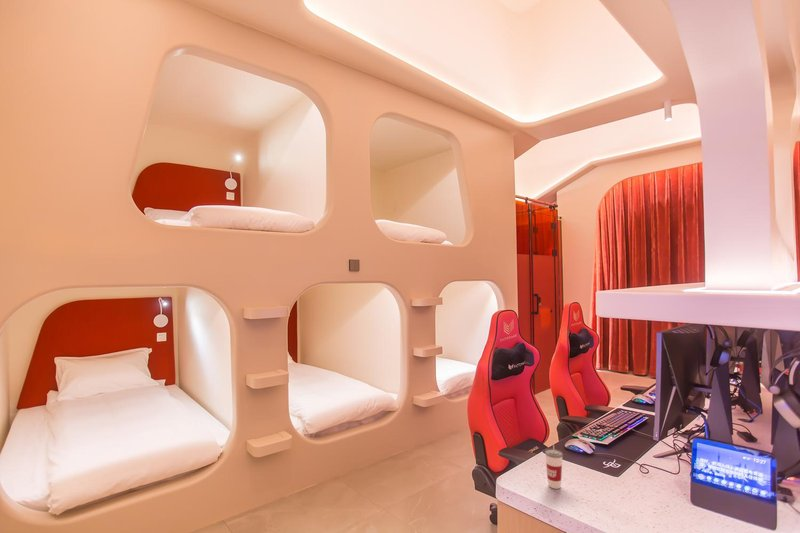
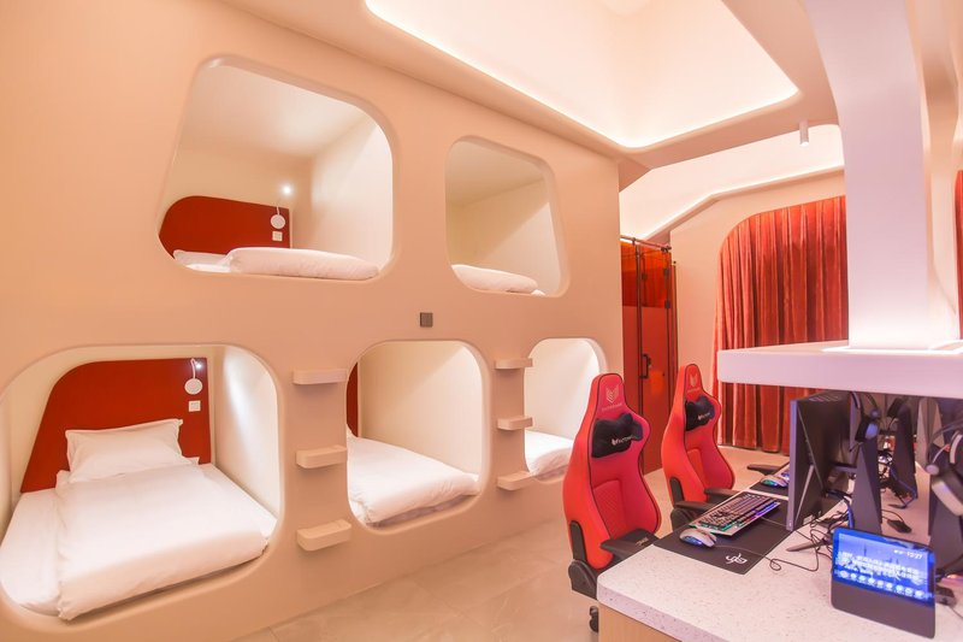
- cup (554, 463)
